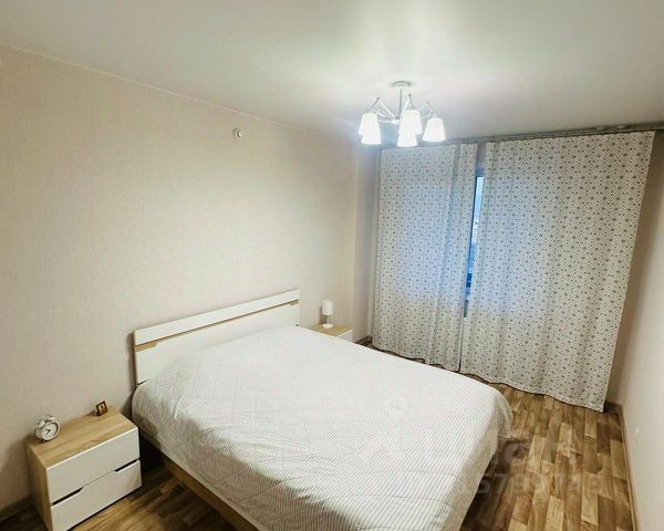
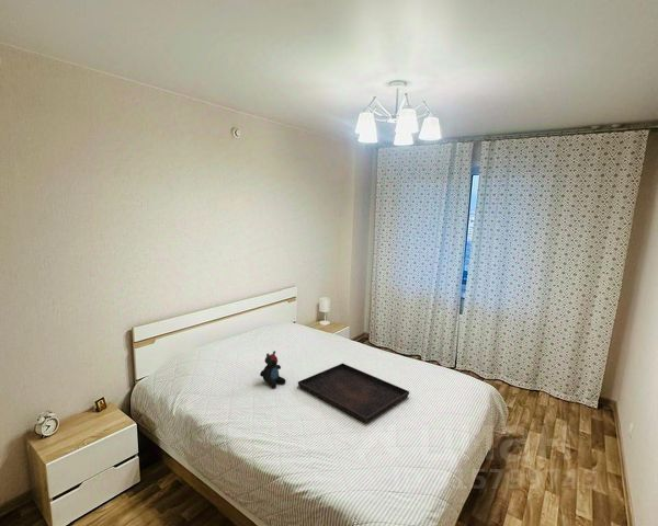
+ serving tray (352, 389)
+ teddy bear (273, 368)
